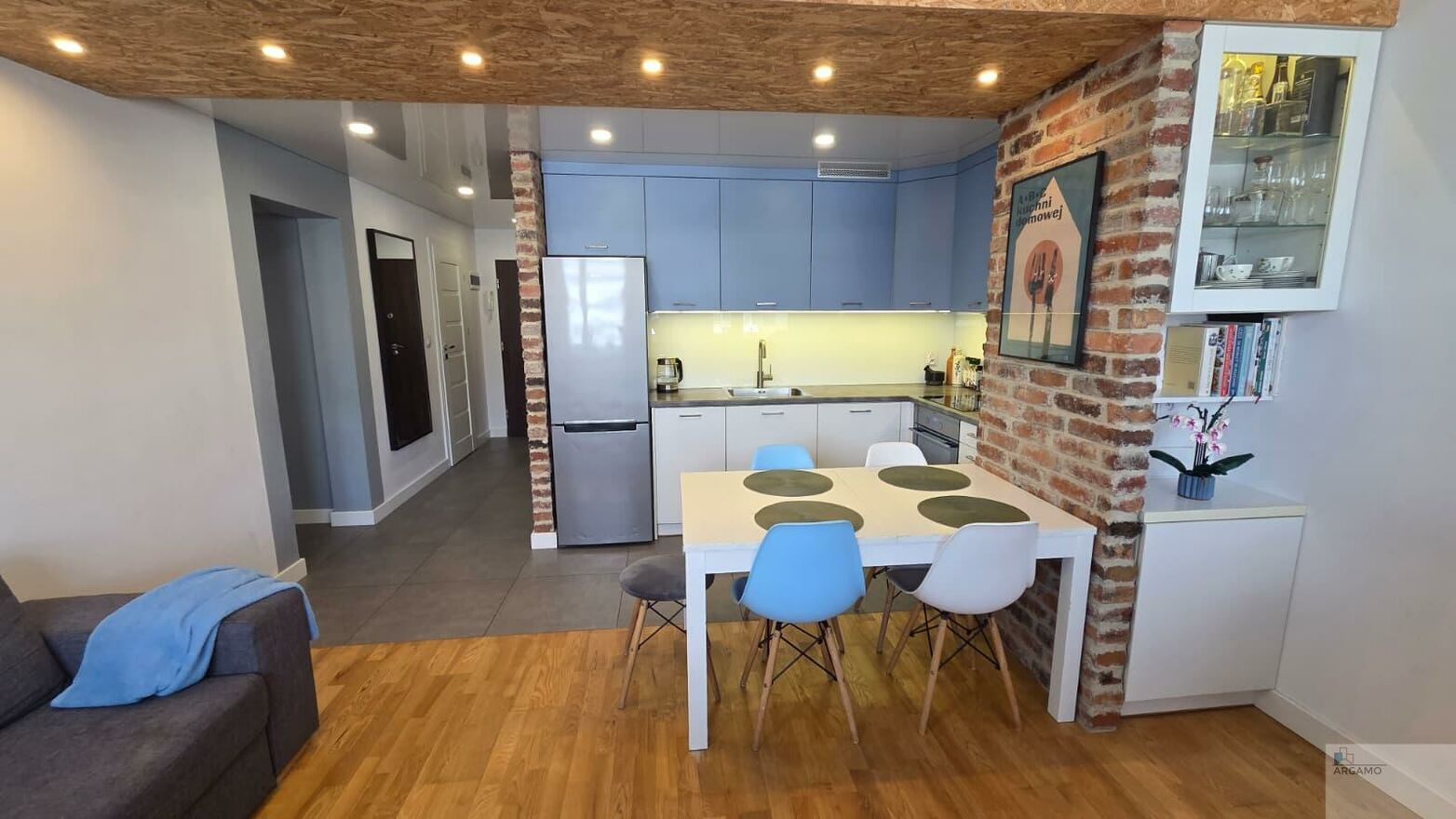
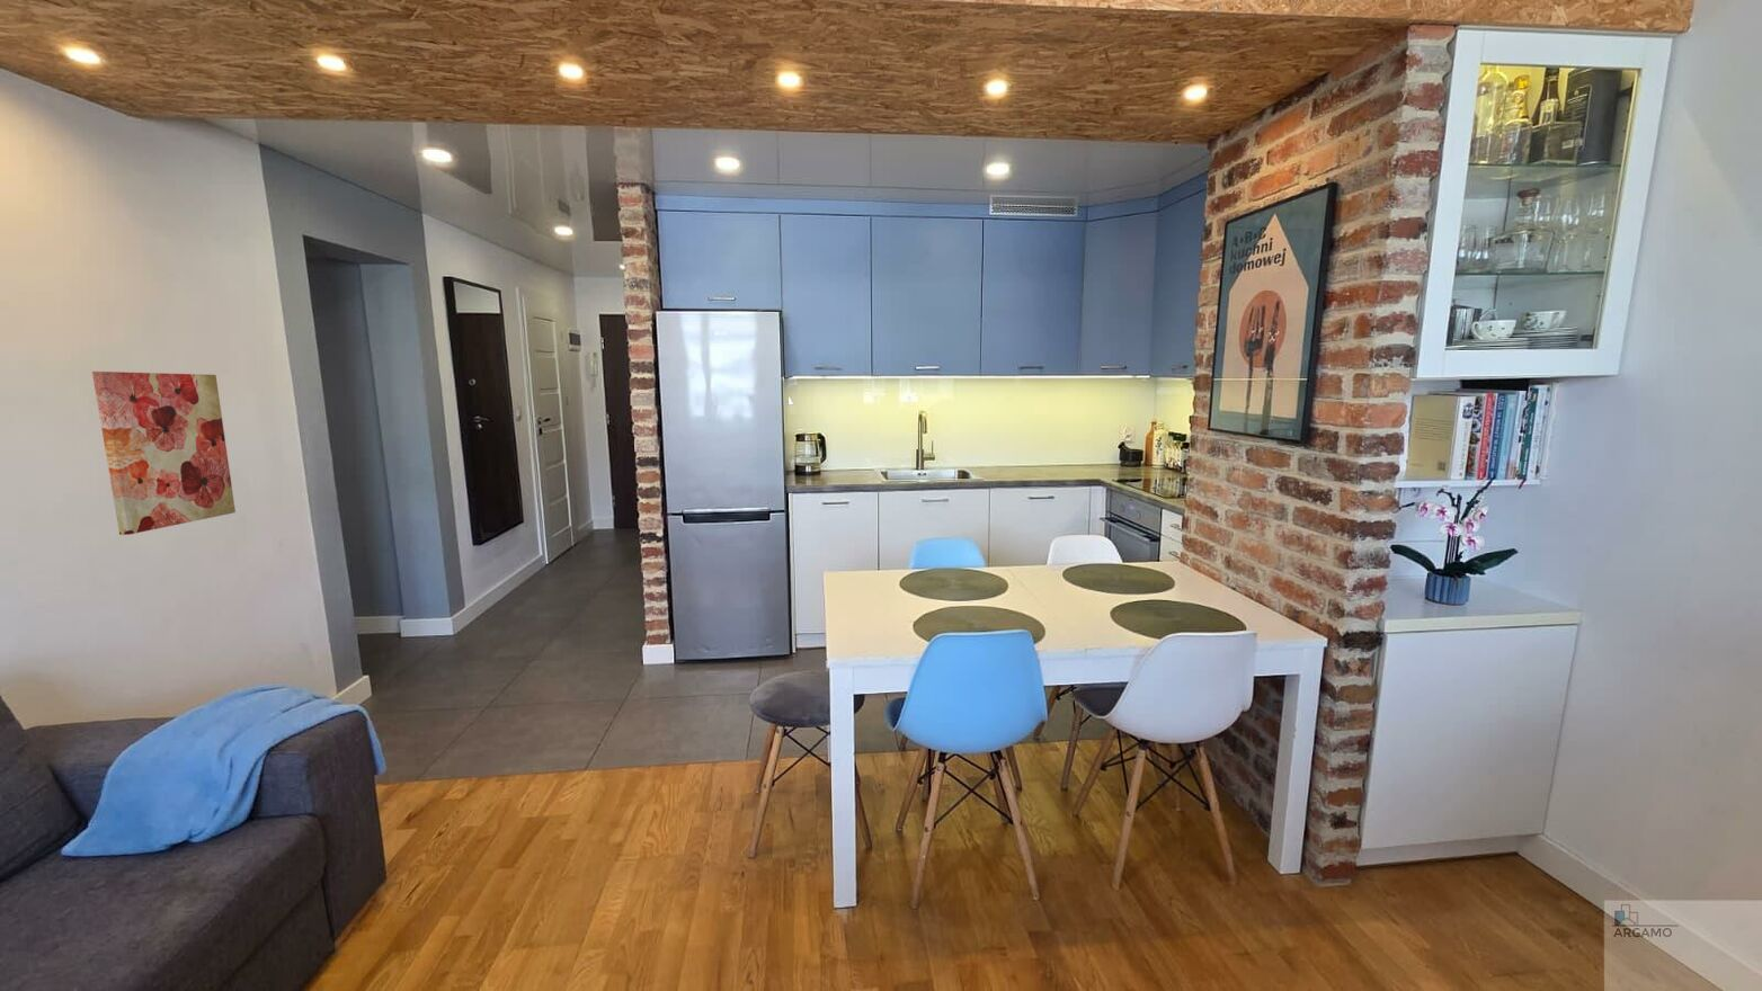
+ wall art (171, 448)
